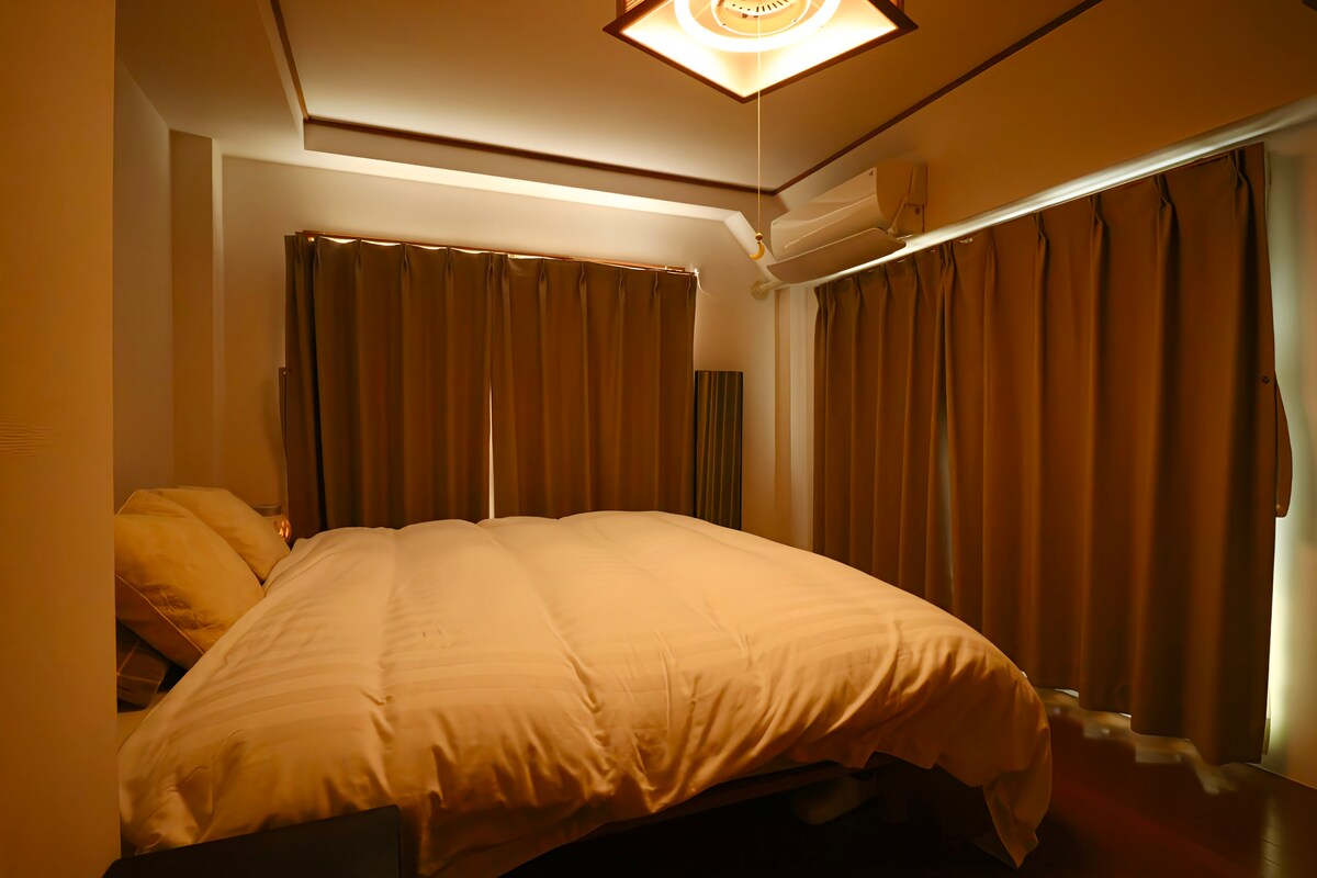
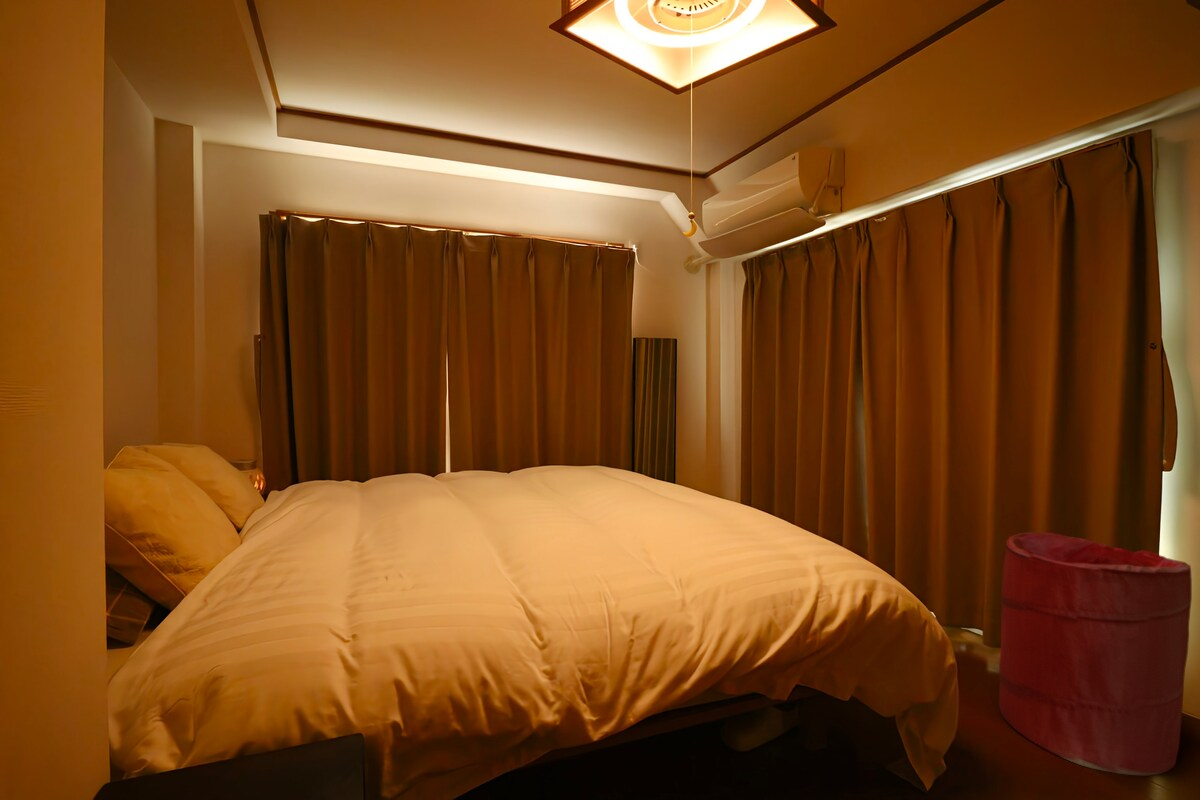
+ laundry hamper (1087, 637)
